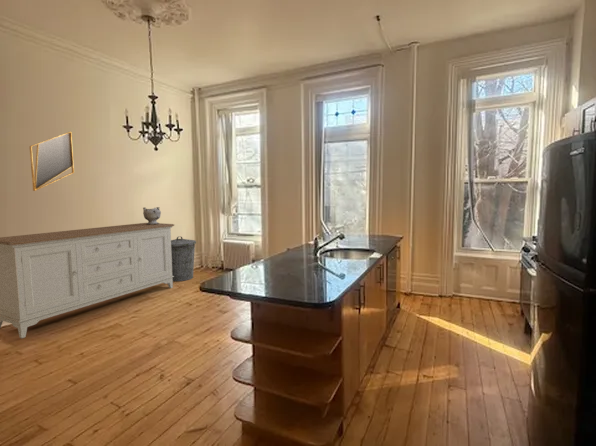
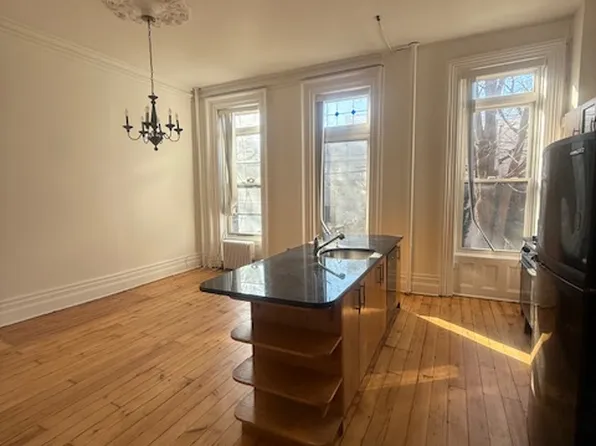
- ceramic vessel (152, 215)
- sideboard (97, 268)
- home mirror (52, 160)
- trash can (180, 257)
